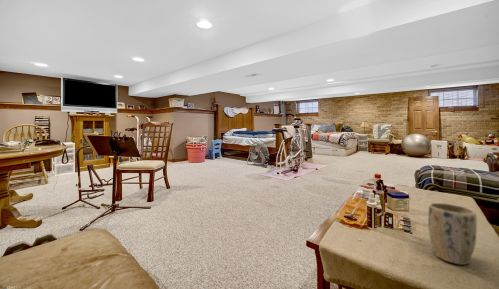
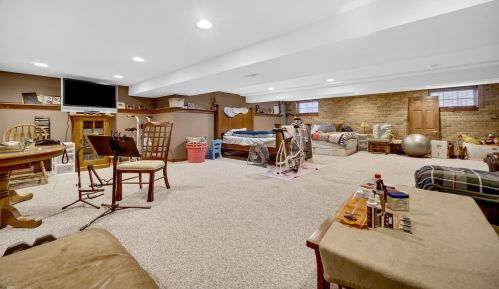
- plant pot (450, 232)
